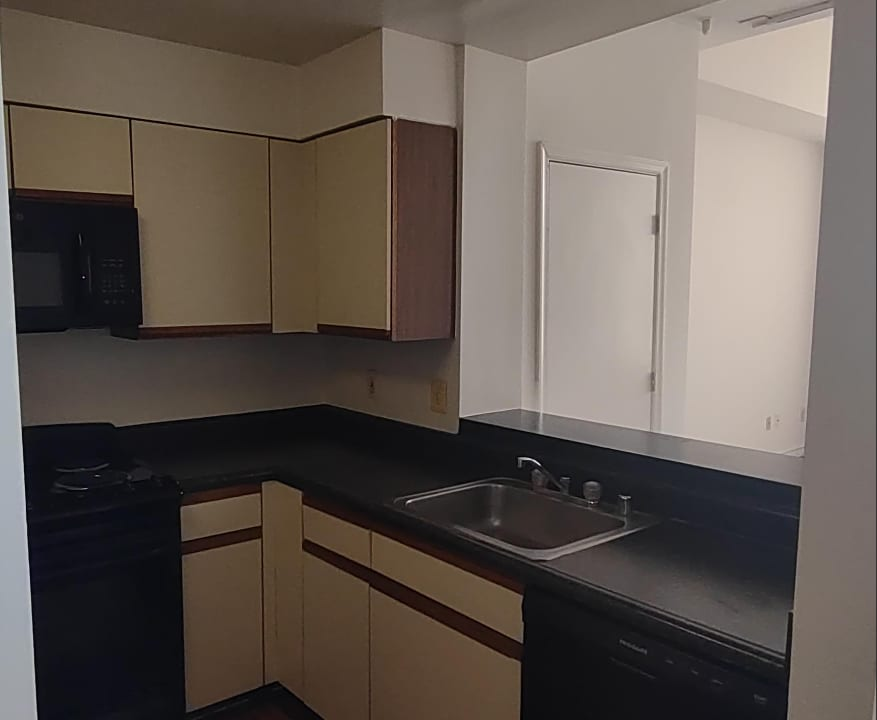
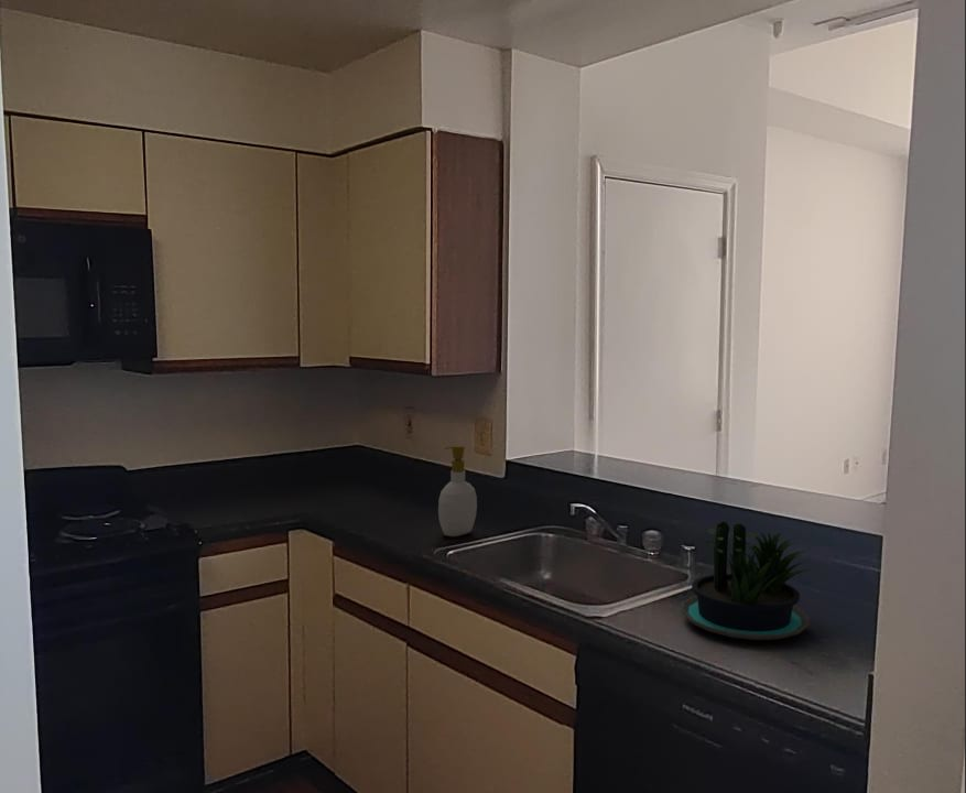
+ soap bottle (456, 489)
+ potted plant (751, 574)
